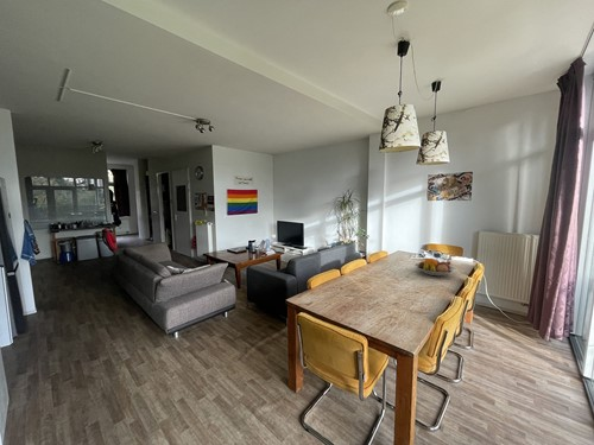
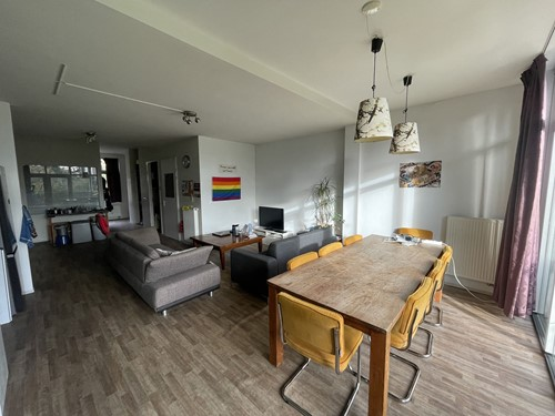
- fruit bowl (434, 265)
